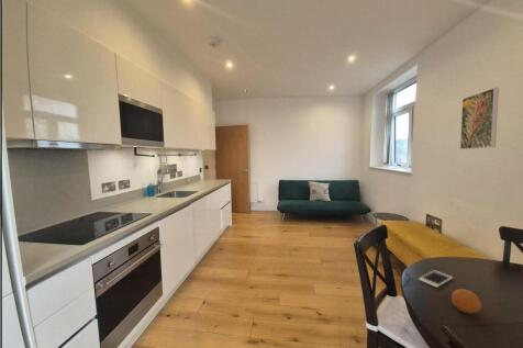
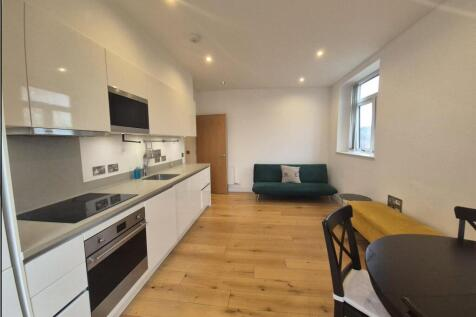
- cell phone (435, 278)
- fruit (465, 301)
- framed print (477, 121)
